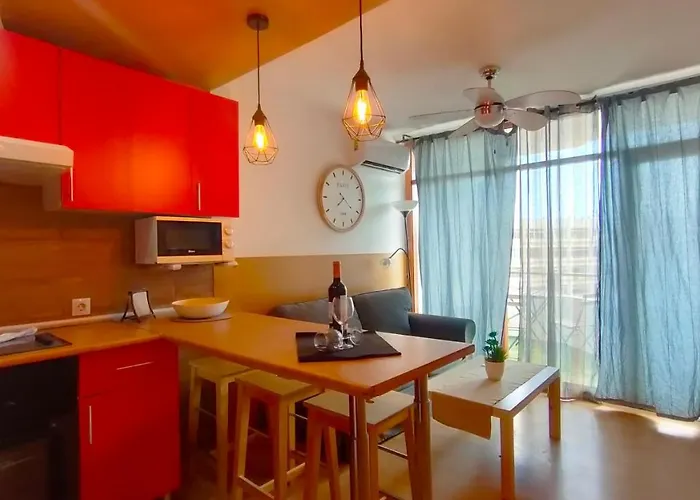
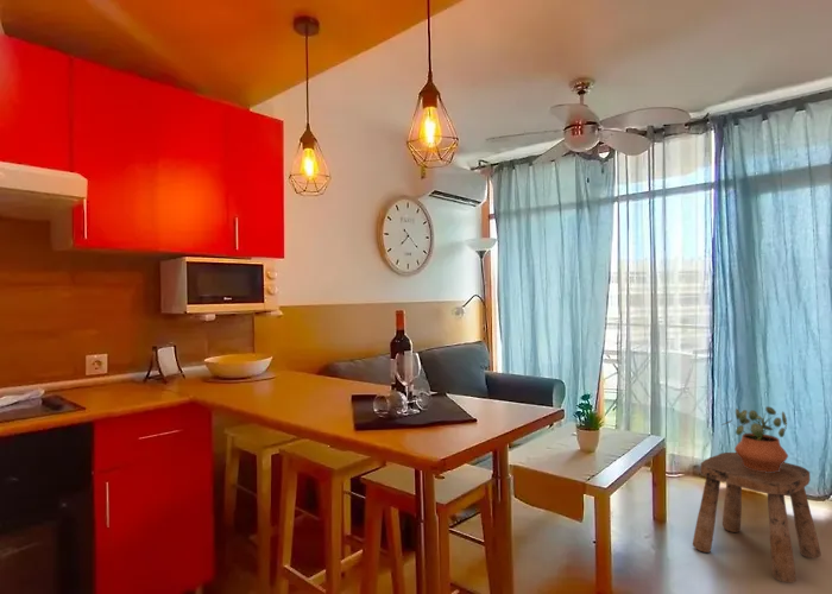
+ stool (740, 508)
+ potted plant (754, 436)
